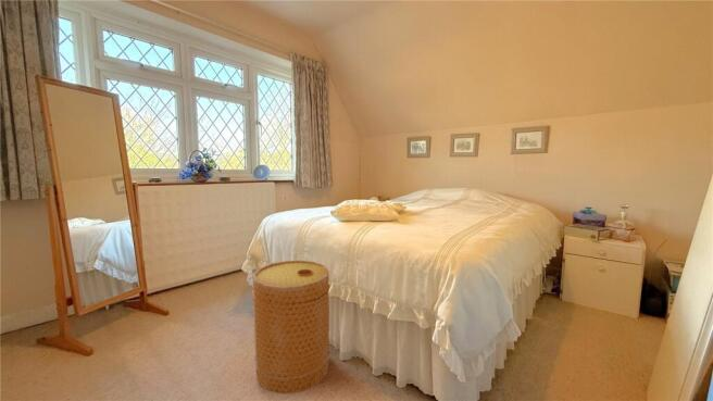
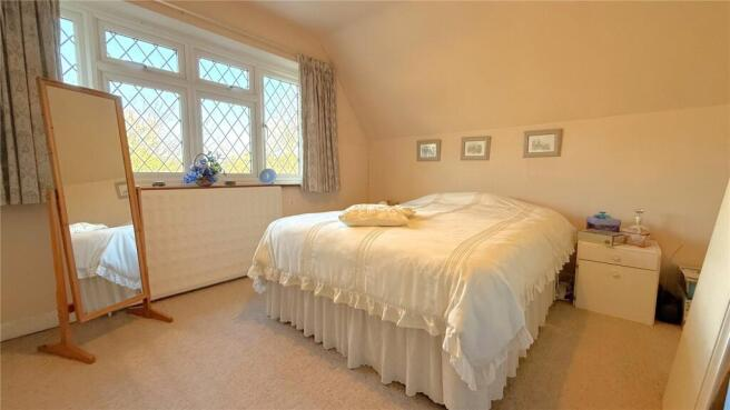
- basket (292, 321)
